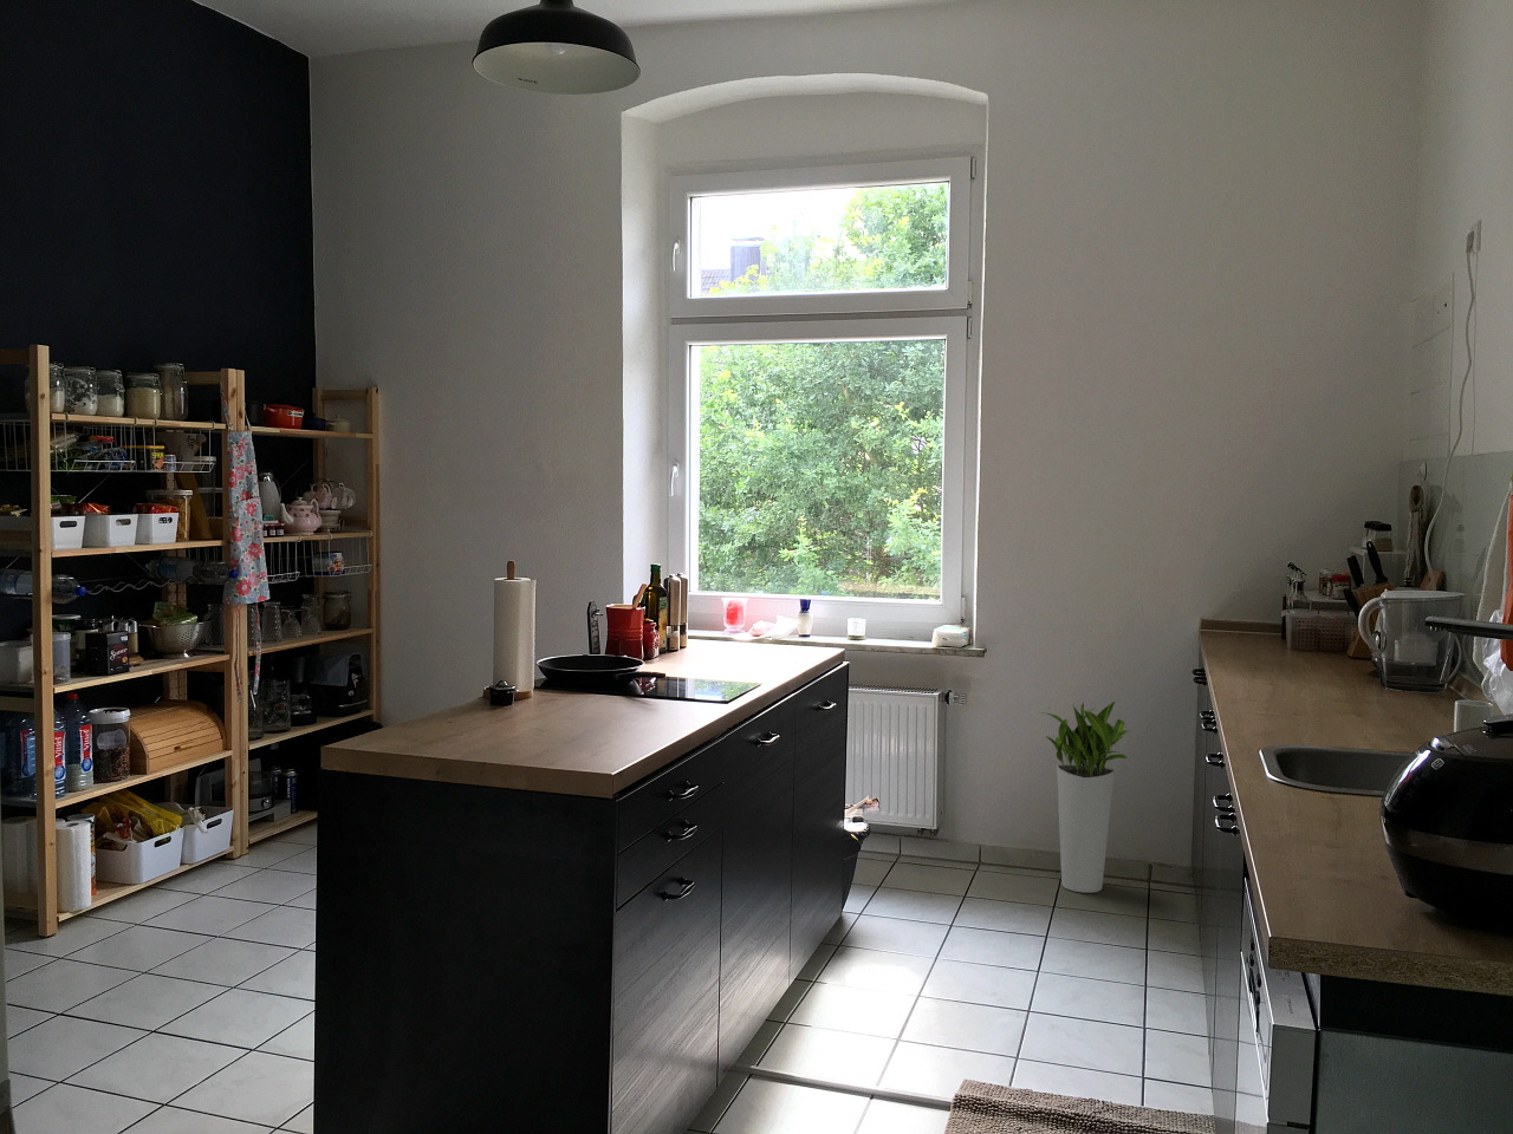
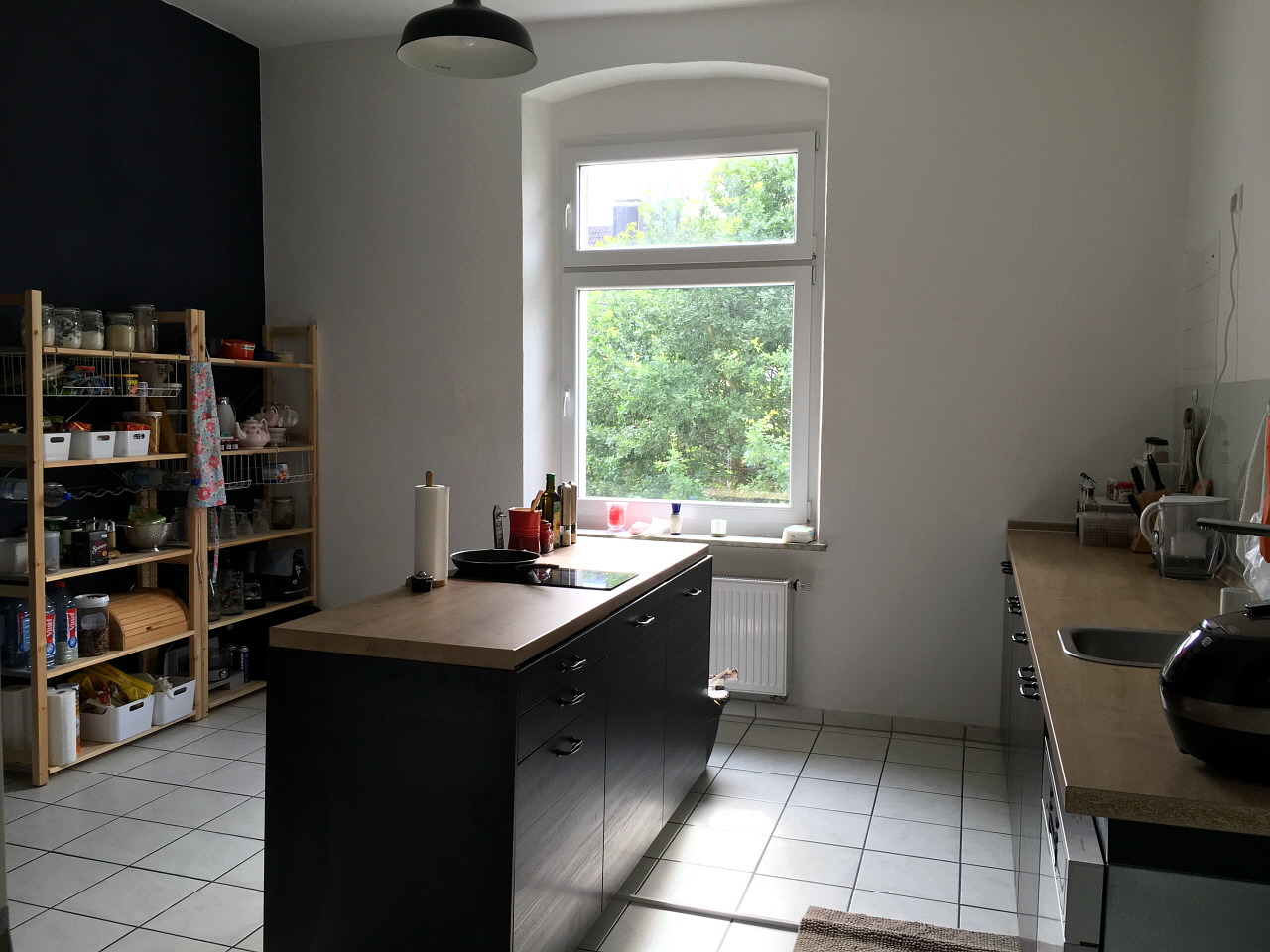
- planter (1083, 792)
